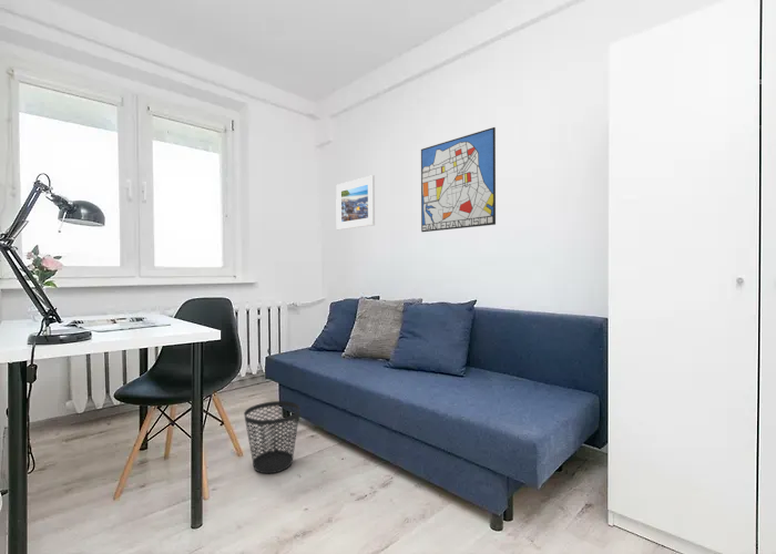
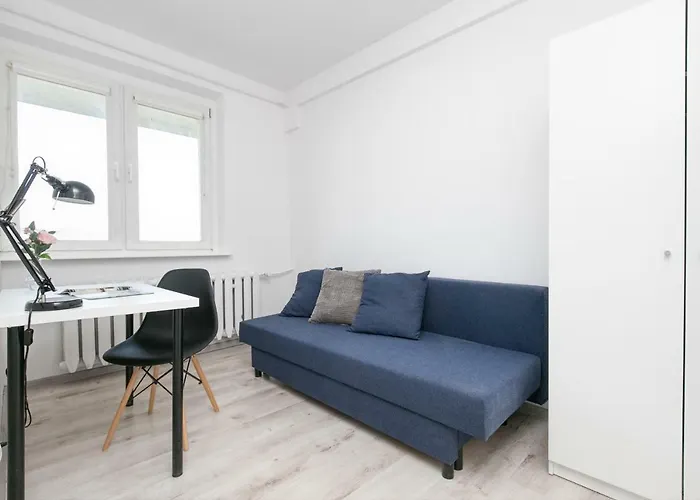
- wall art (455, 184)
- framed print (354, 204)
- wastebasket (273, 438)
